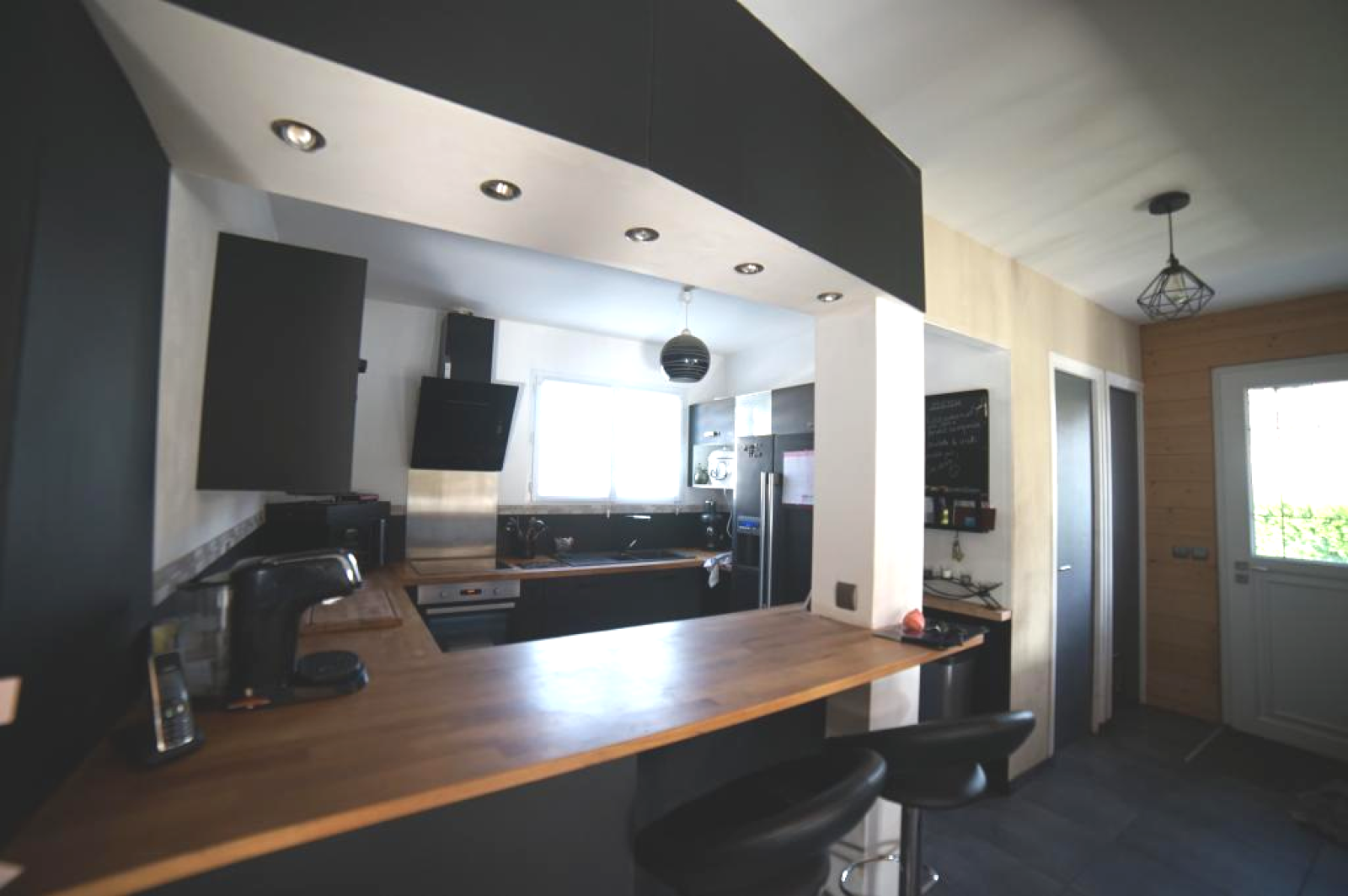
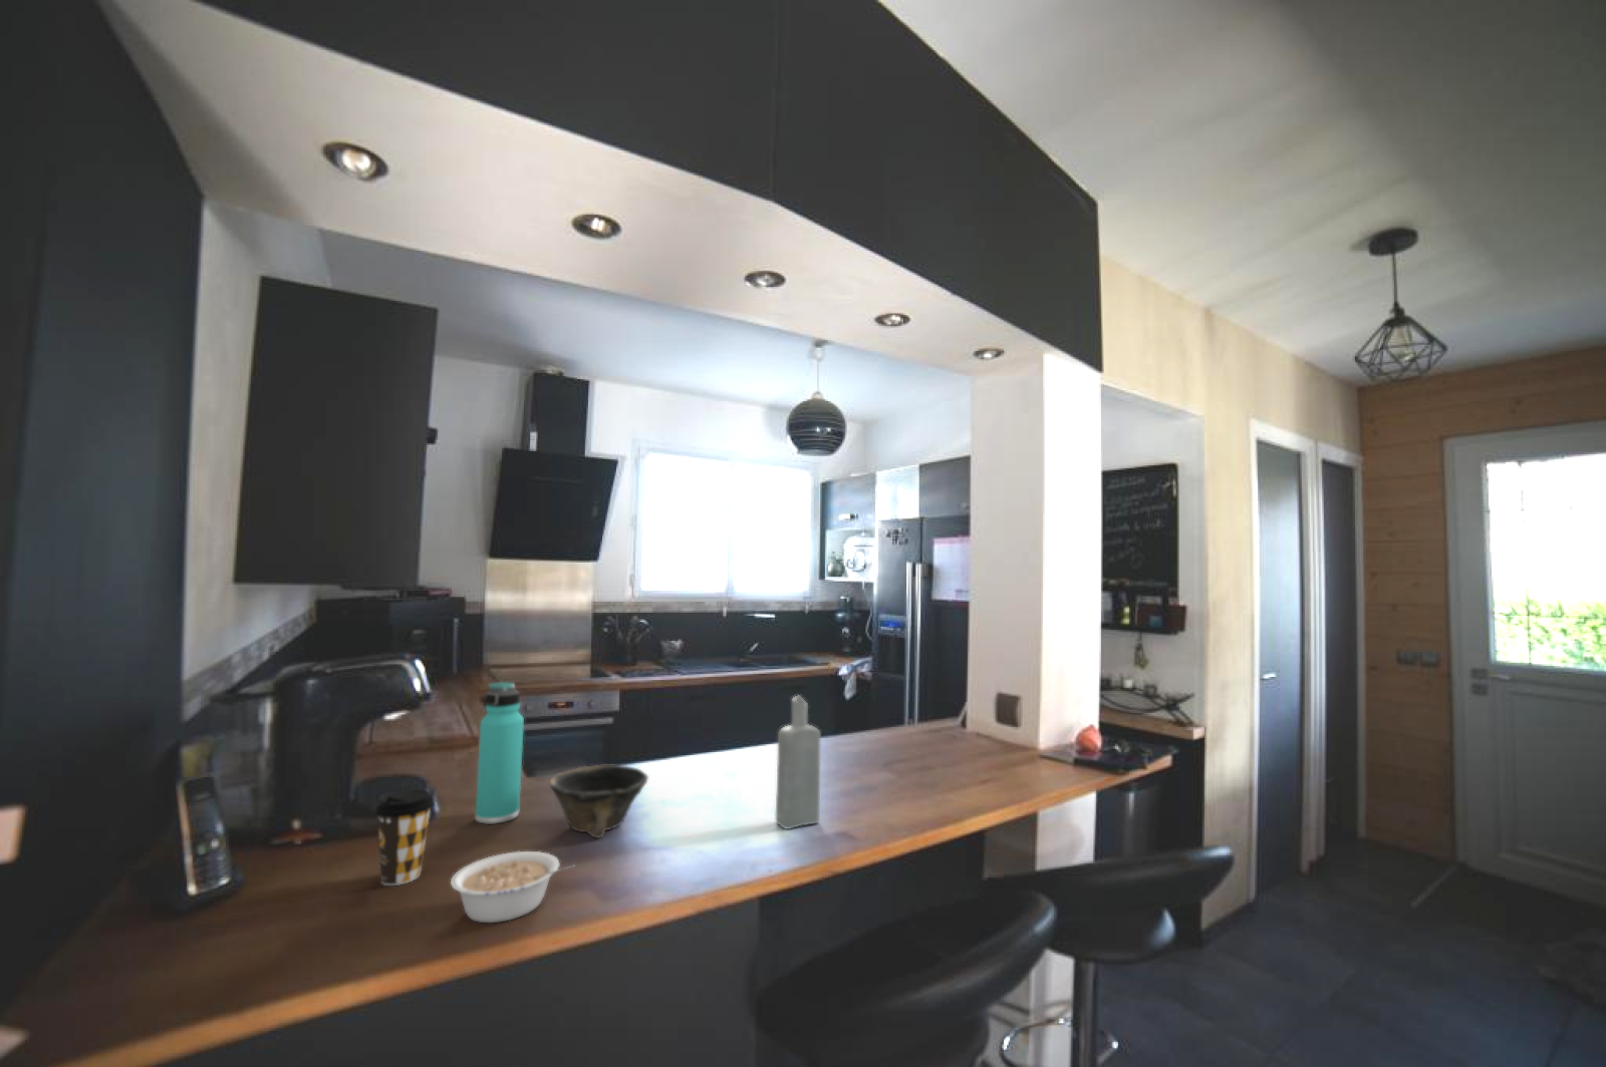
+ bowl (598, 800)
+ legume (510, 884)
+ thermos bottle (500, 748)
+ bottle (799, 759)
+ coffee cup (404, 836)
